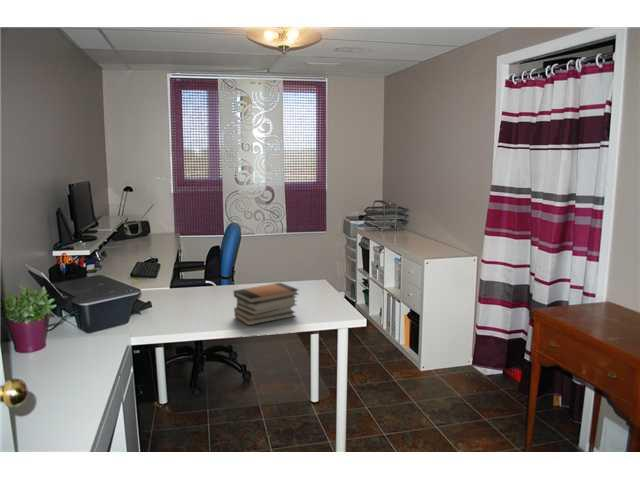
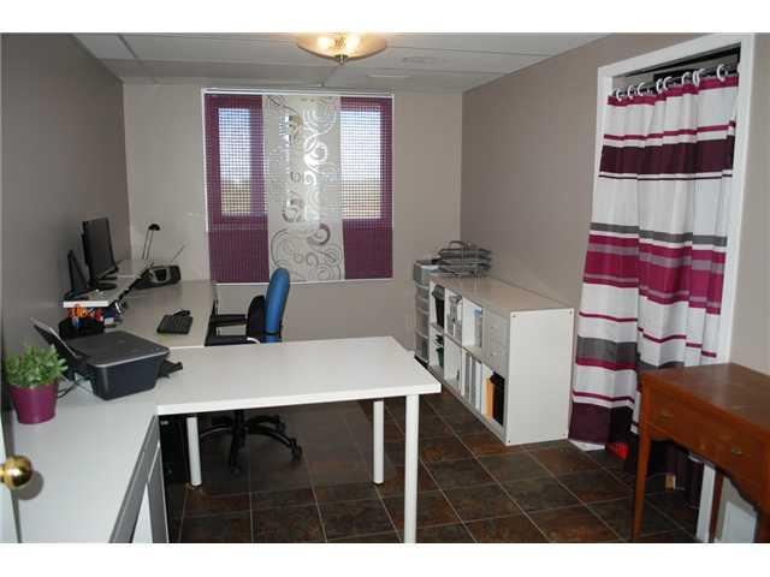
- book stack (266, 303)
